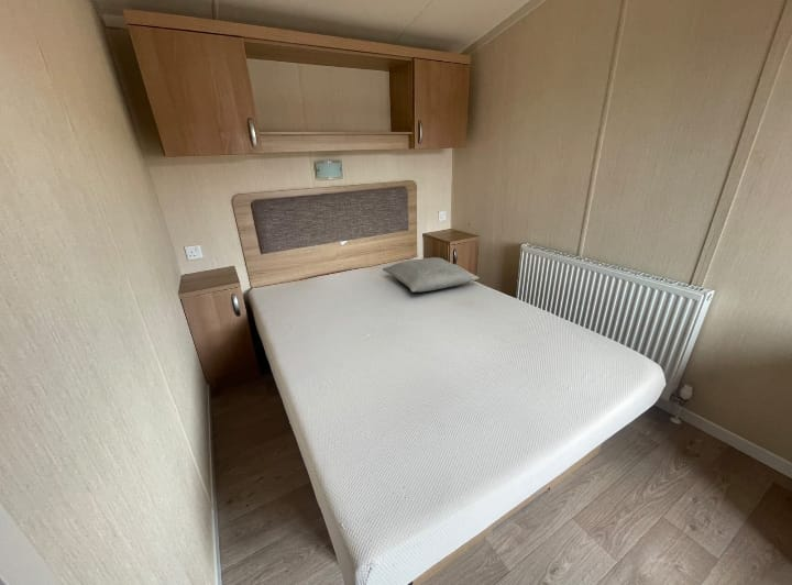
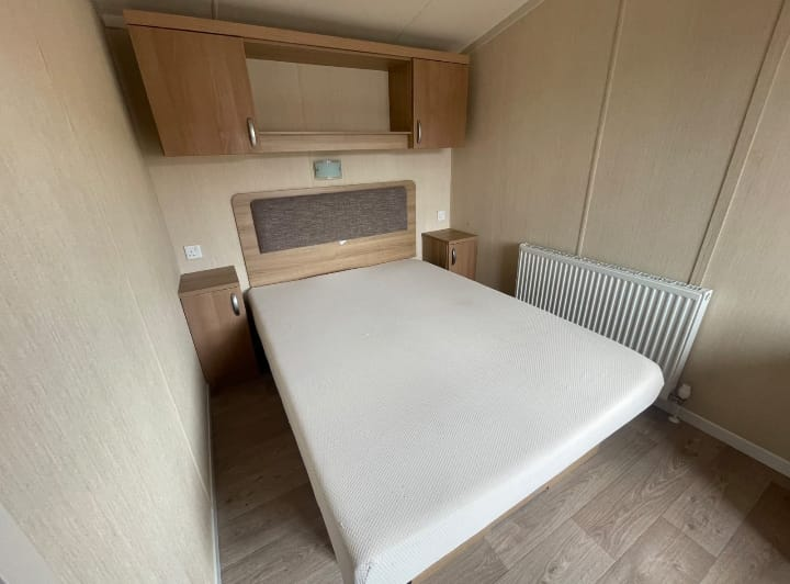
- pillow (428, 273)
